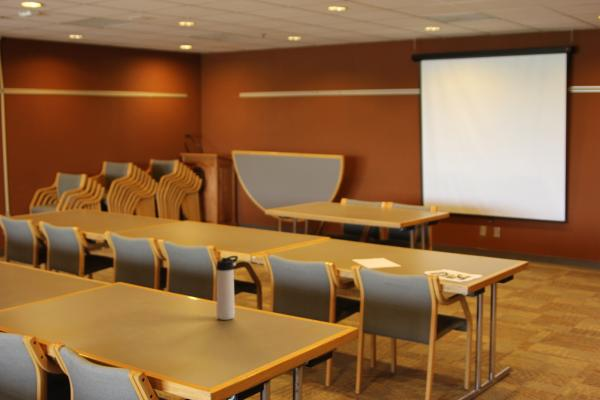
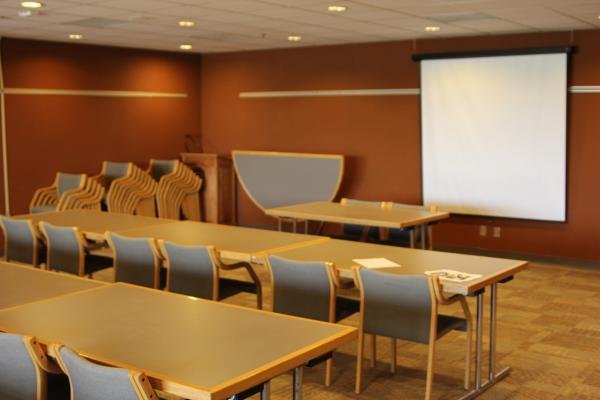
- thermos bottle (228, 287)
